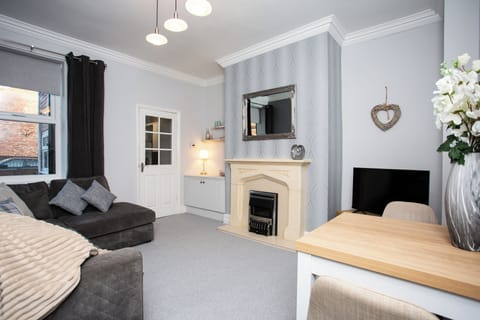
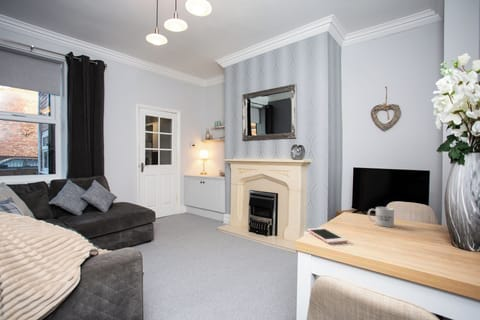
+ mug (380, 216)
+ cell phone (325, 235)
